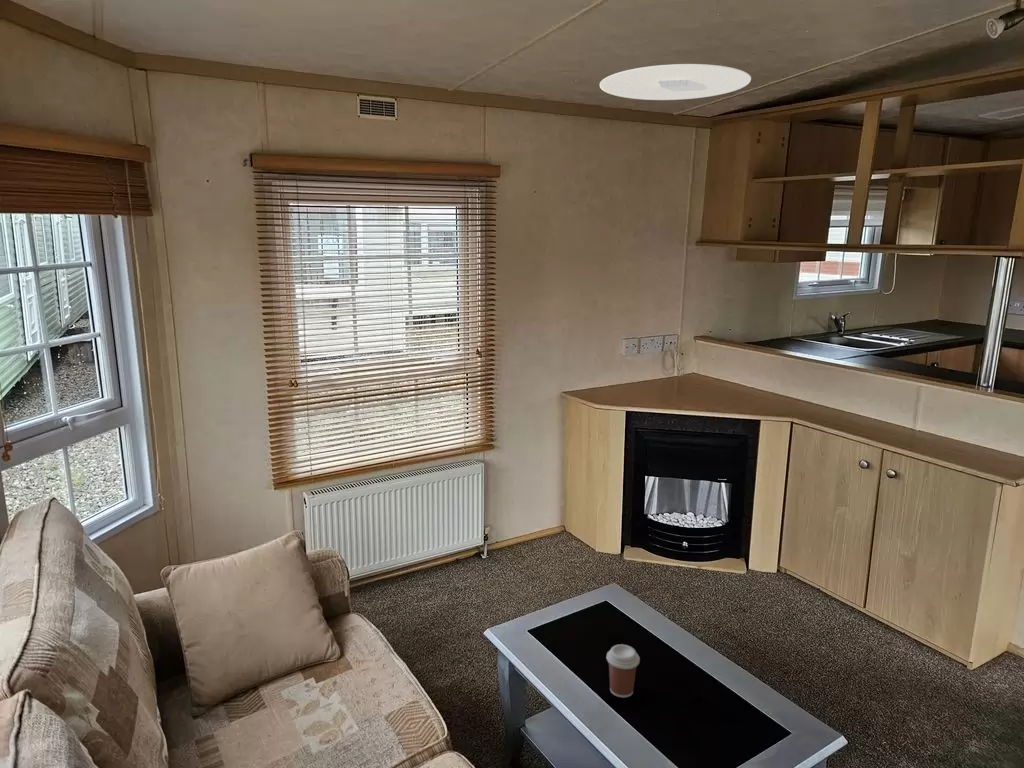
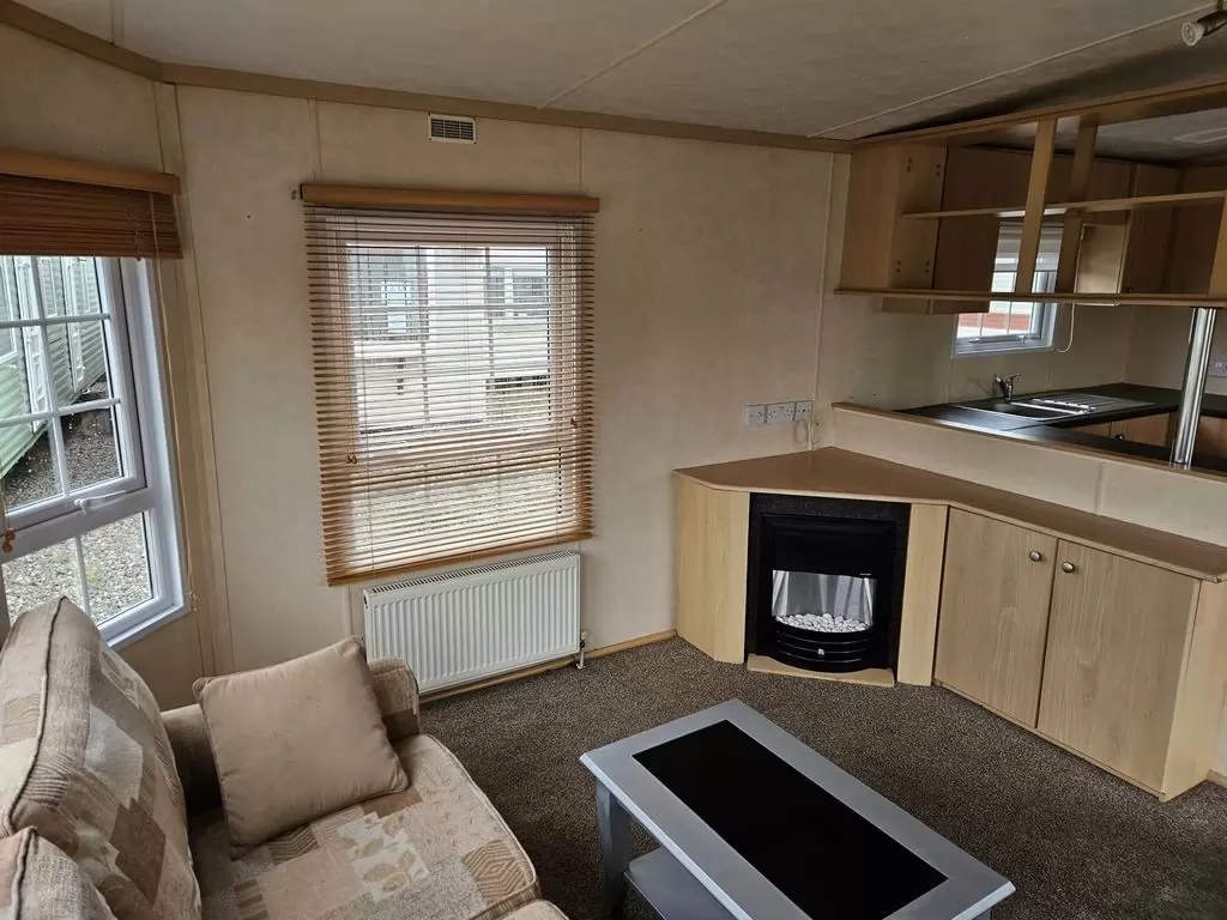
- coffee cup (622, 670)
- ceiling light (673, 76)
